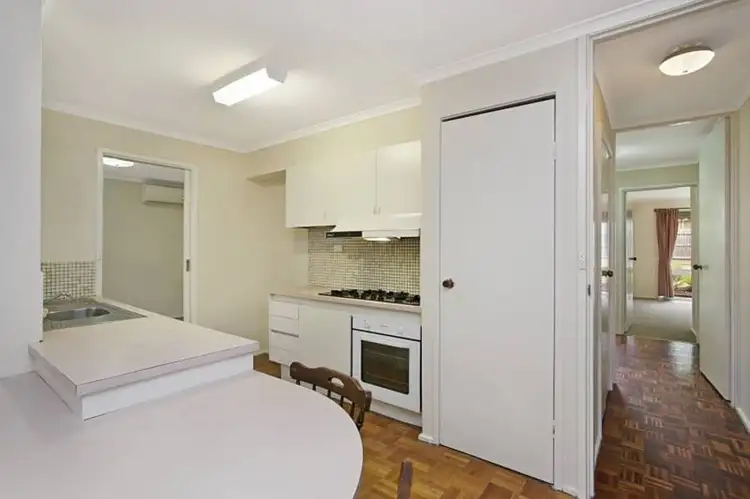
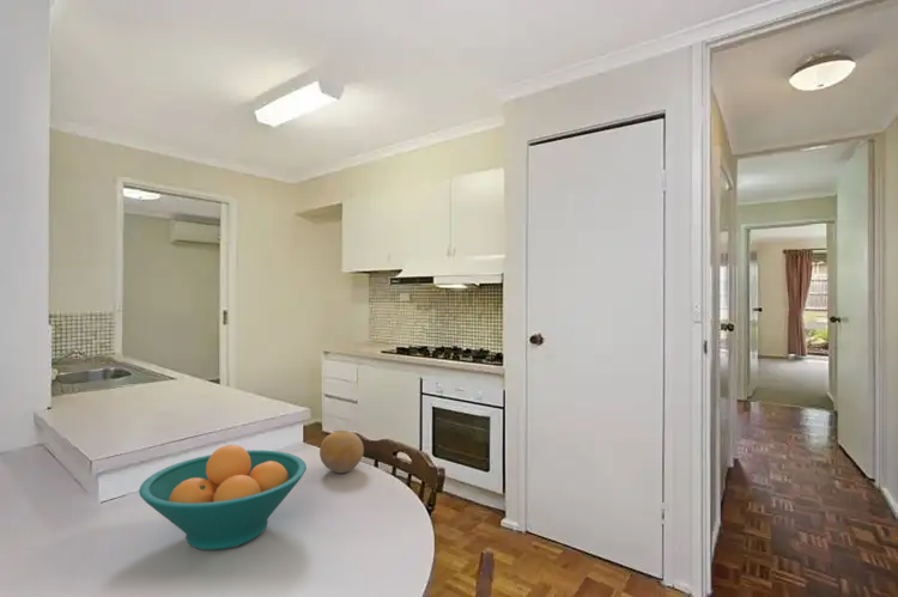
+ fruit bowl (227, 489)
+ fruit (341, 450)
